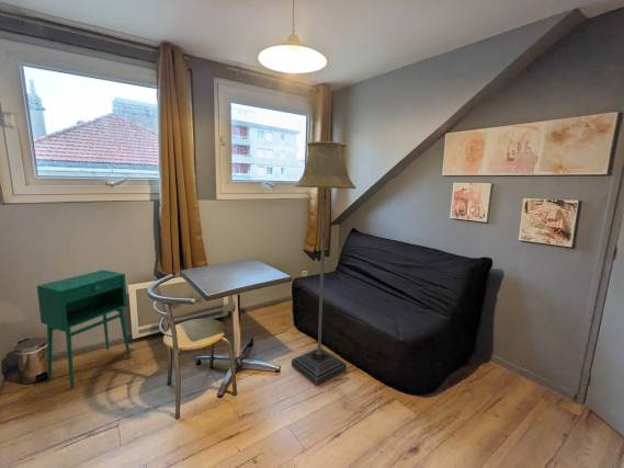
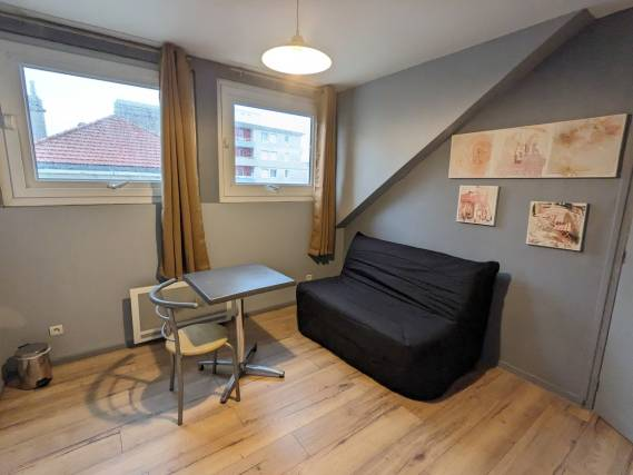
- storage cabinet (88, 326)
- floor lamp (321, 262)
